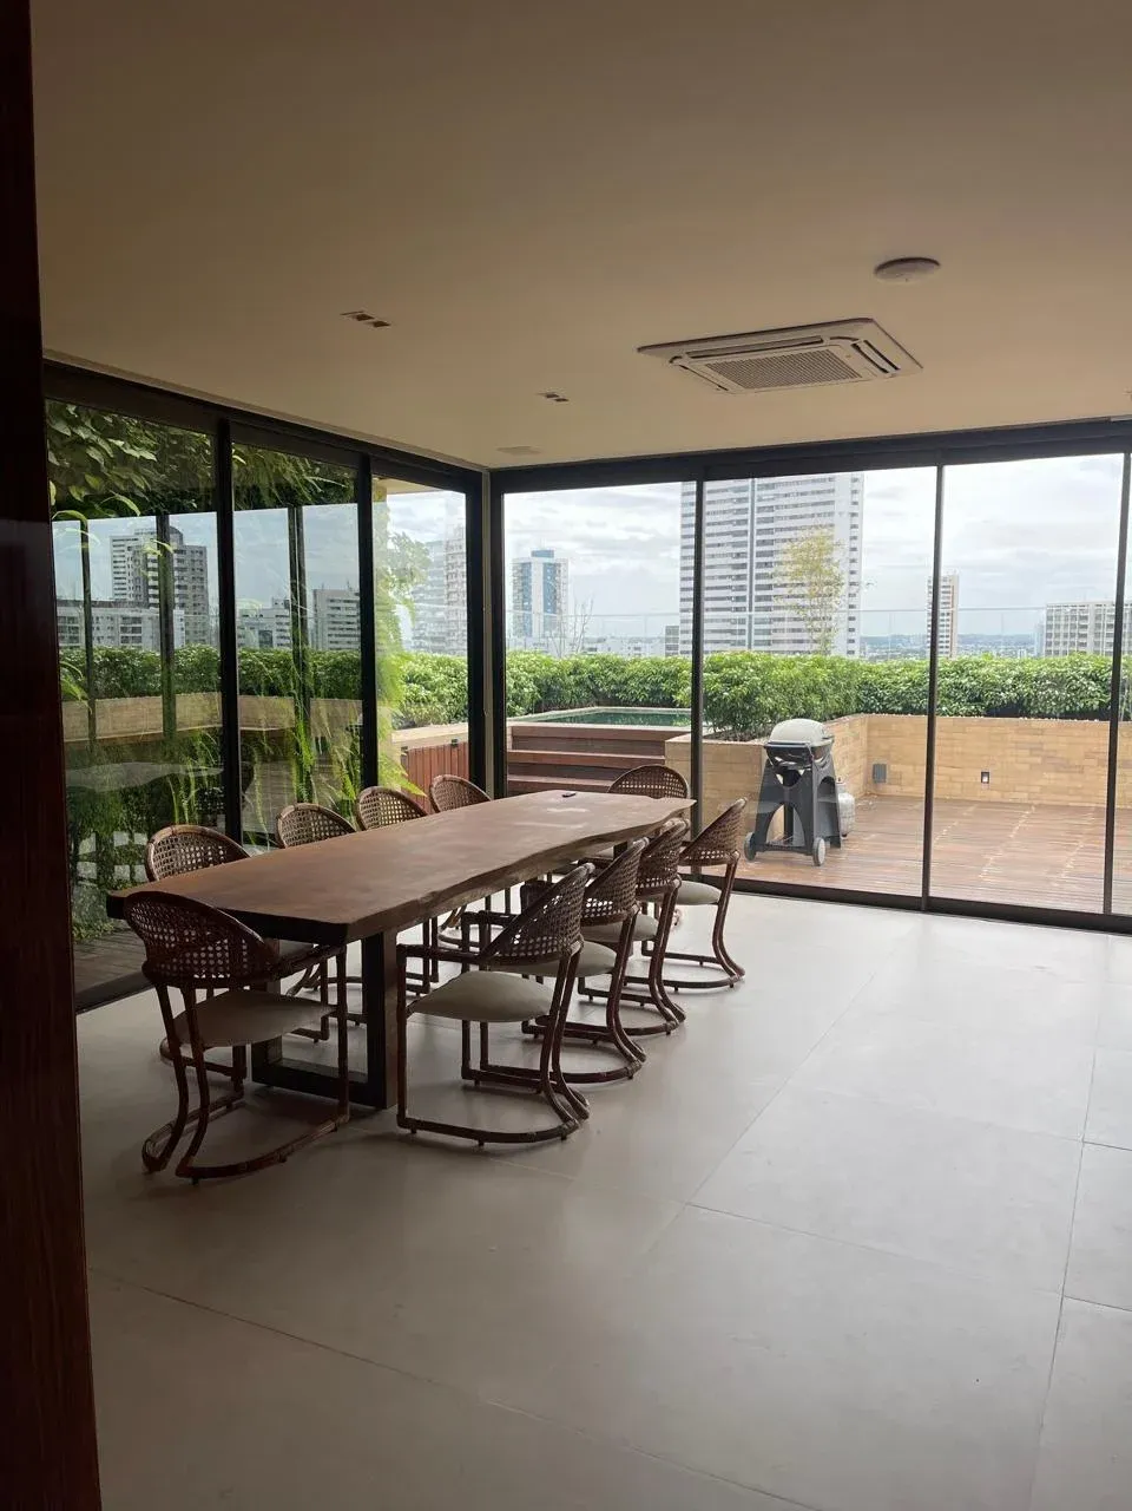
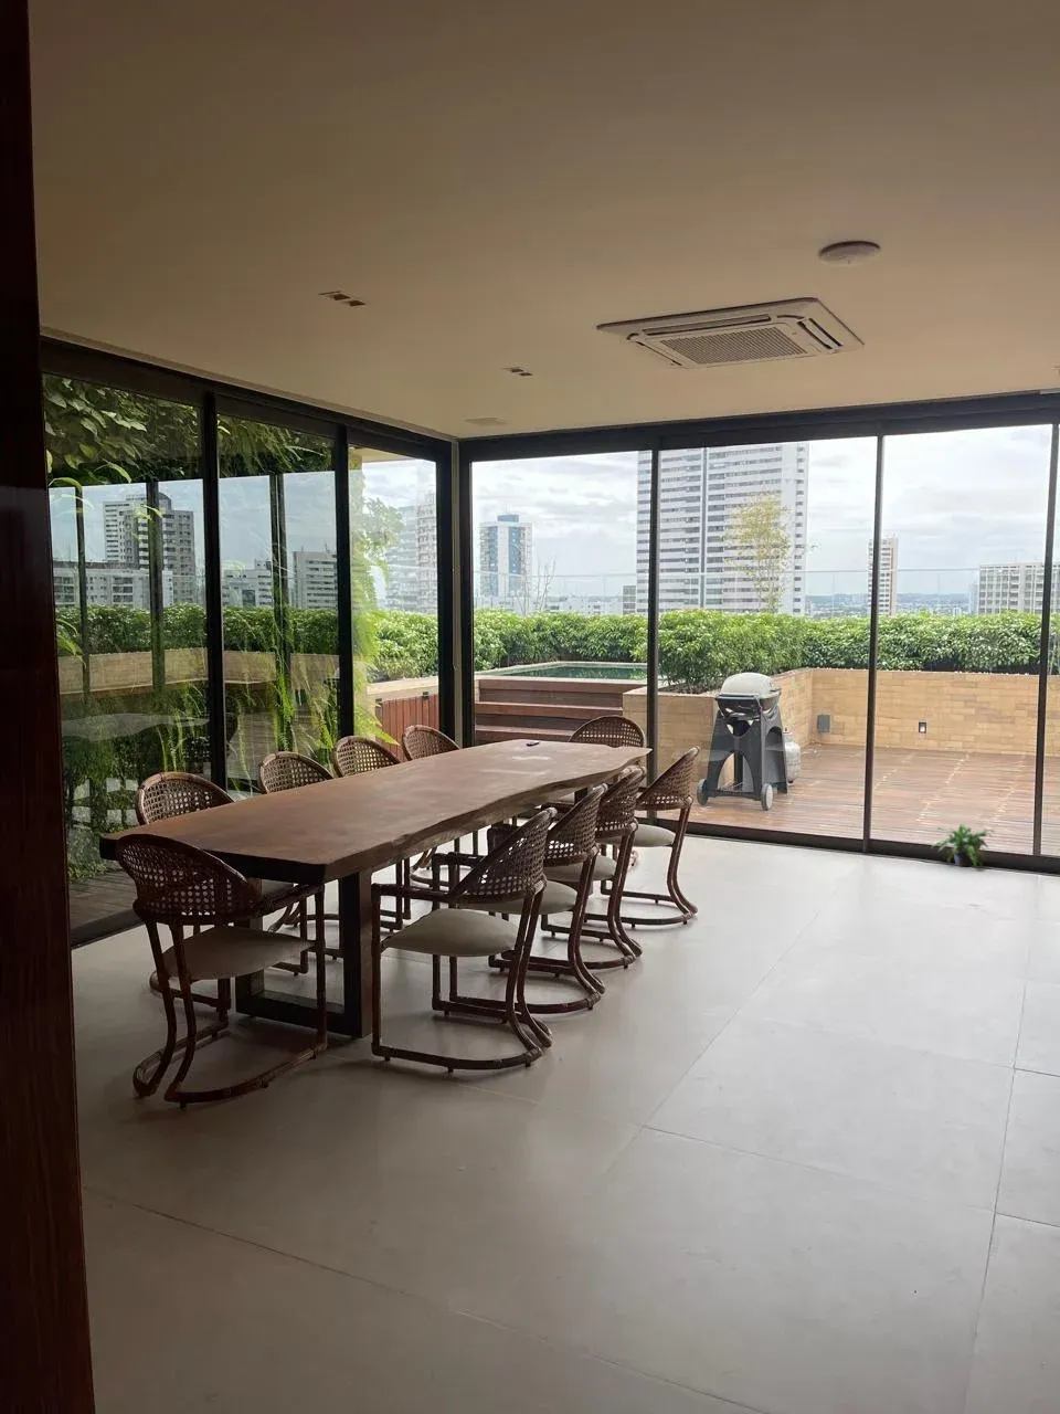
+ potted plant (962, 843)
